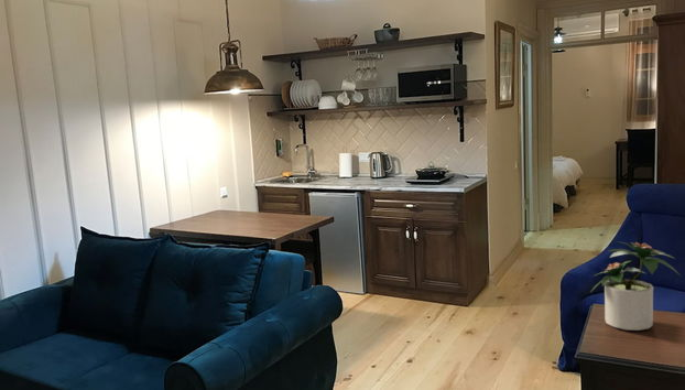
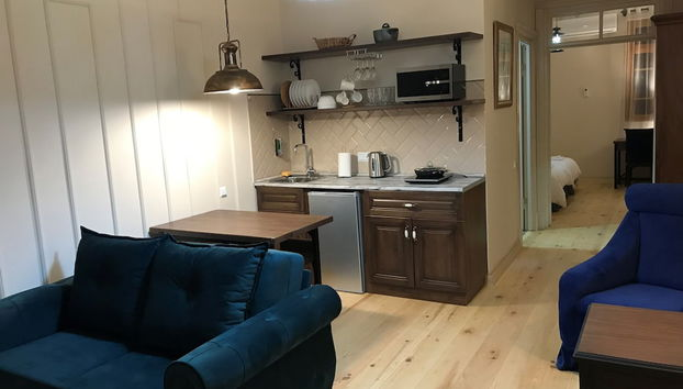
- potted plant (634, 282)
